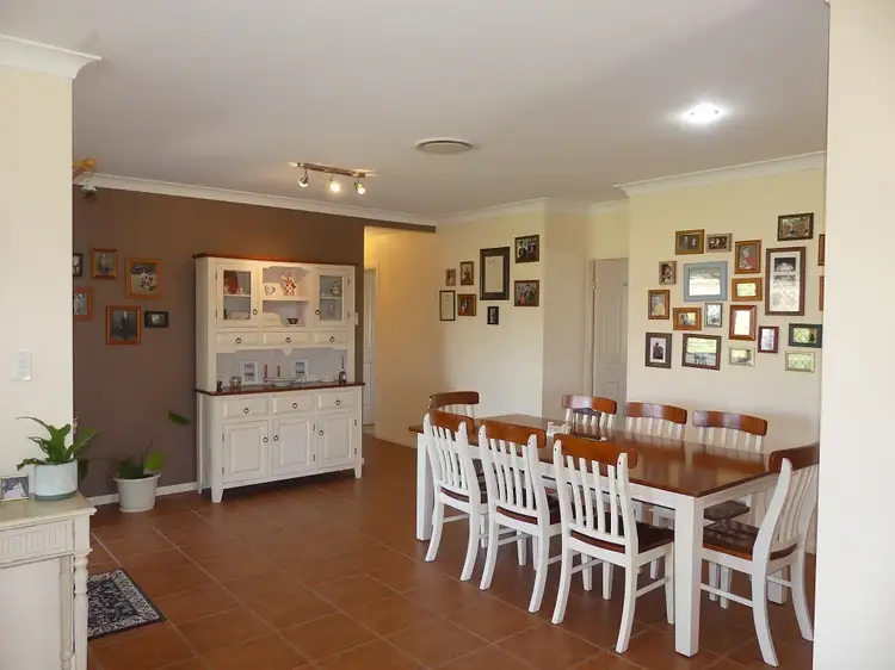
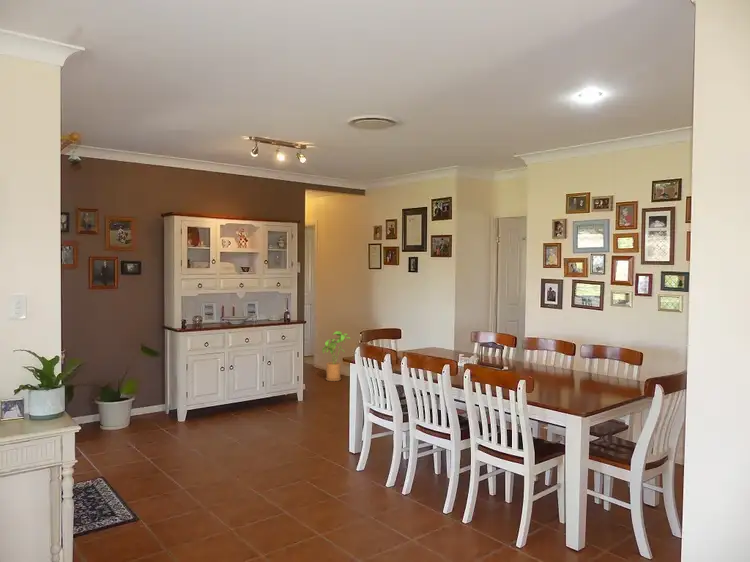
+ house plant (333, 356)
